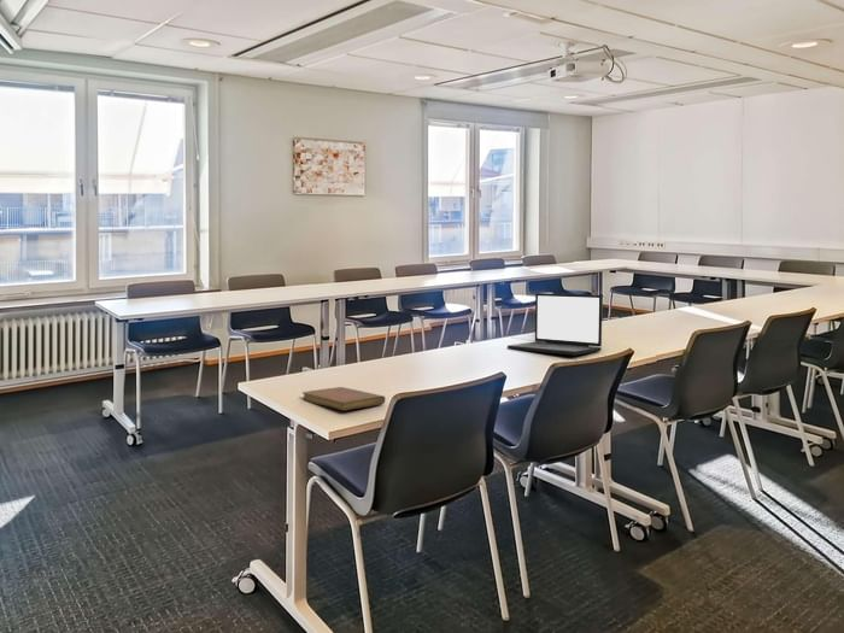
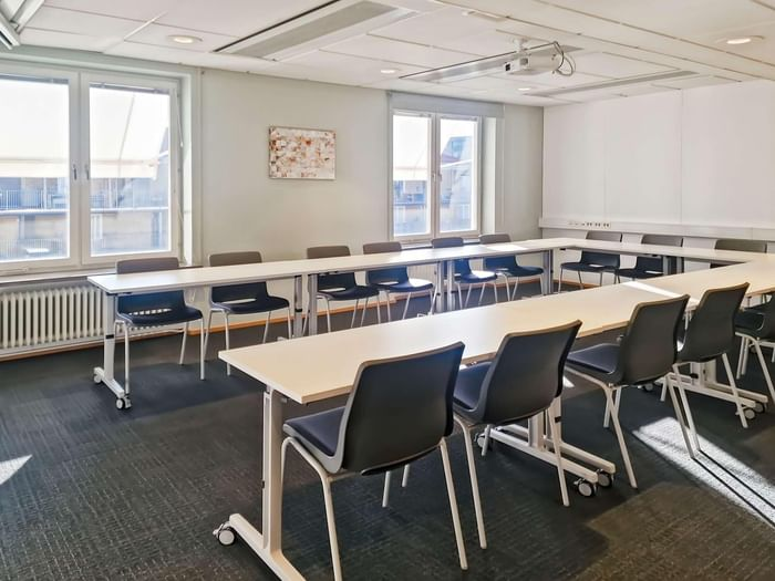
- notebook (342, 397)
- laptop (553, 322)
